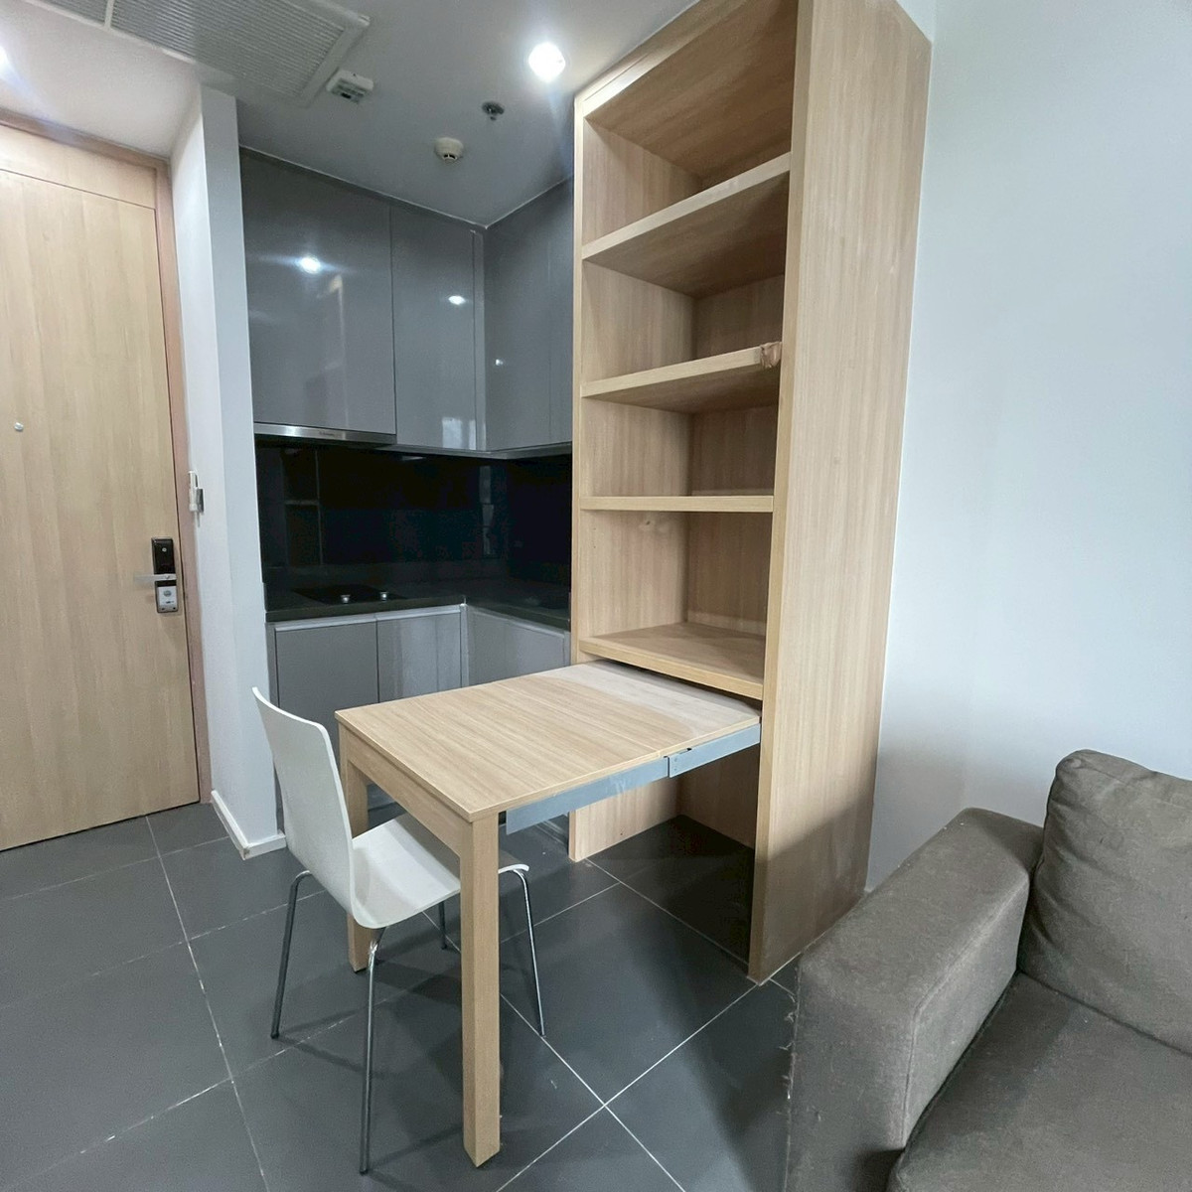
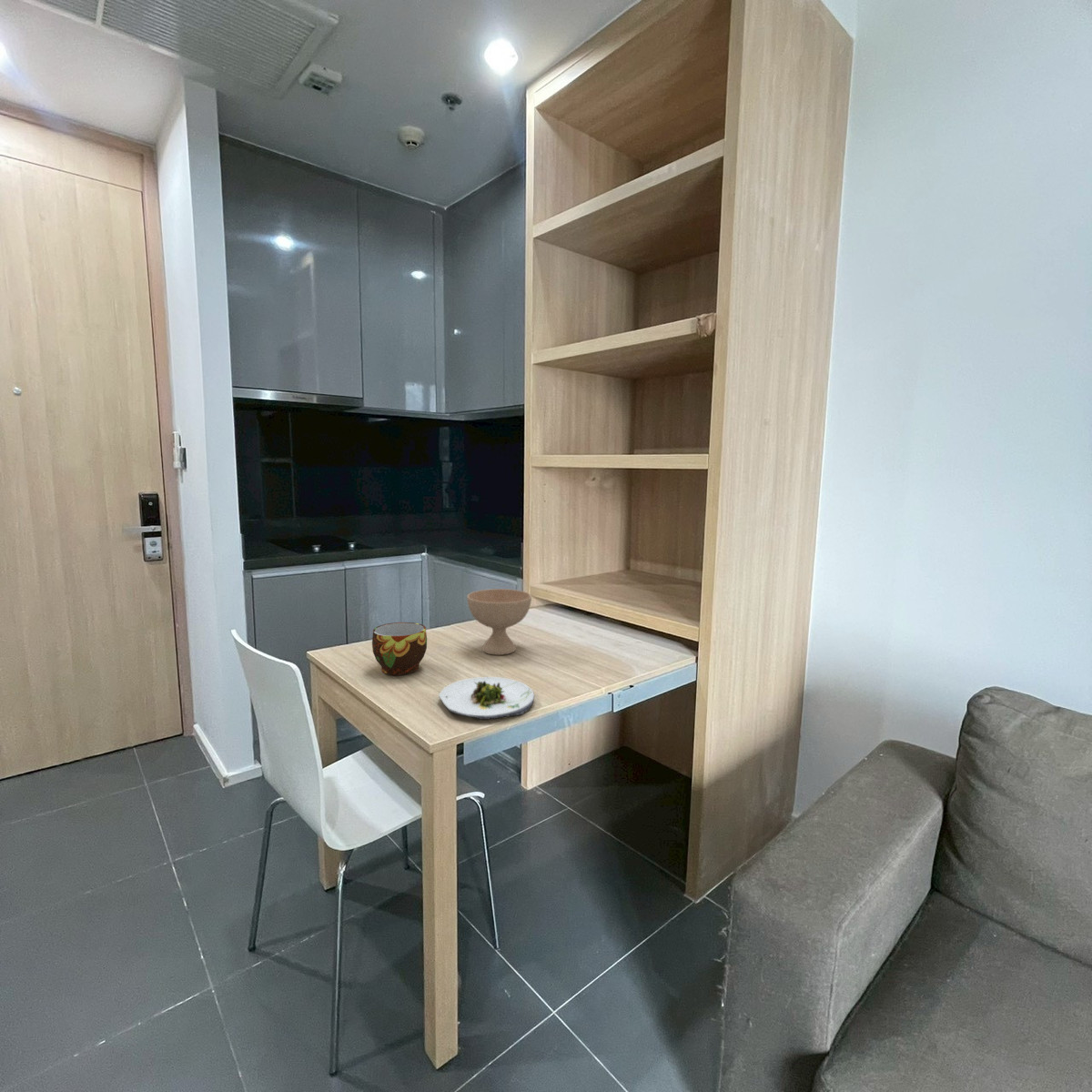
+ bowl (499, 622)
+ cup (399, 648)
+ salad plate (488, 691)
